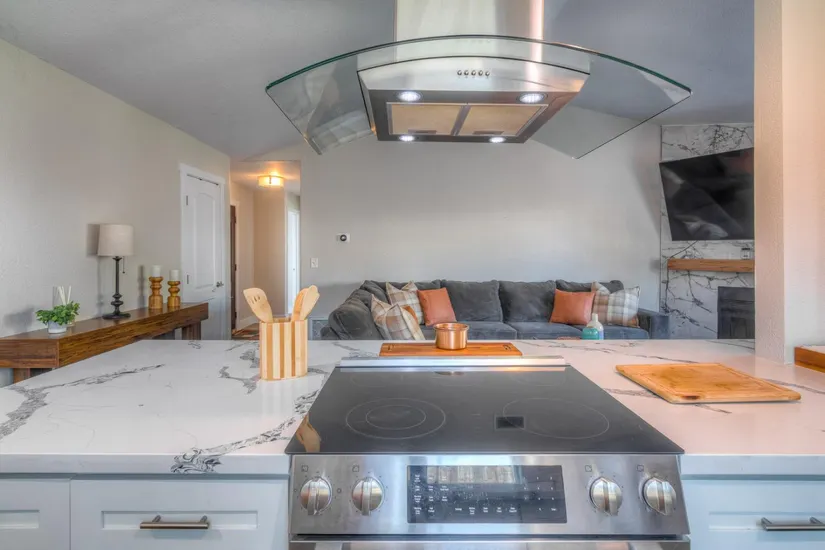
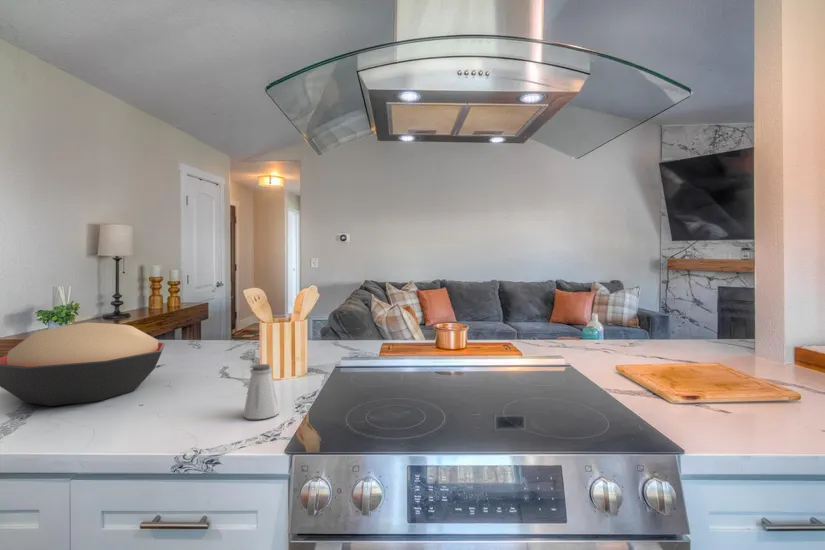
+ decorative bowl (86, 357)
+ saltshaker (261, 389)
